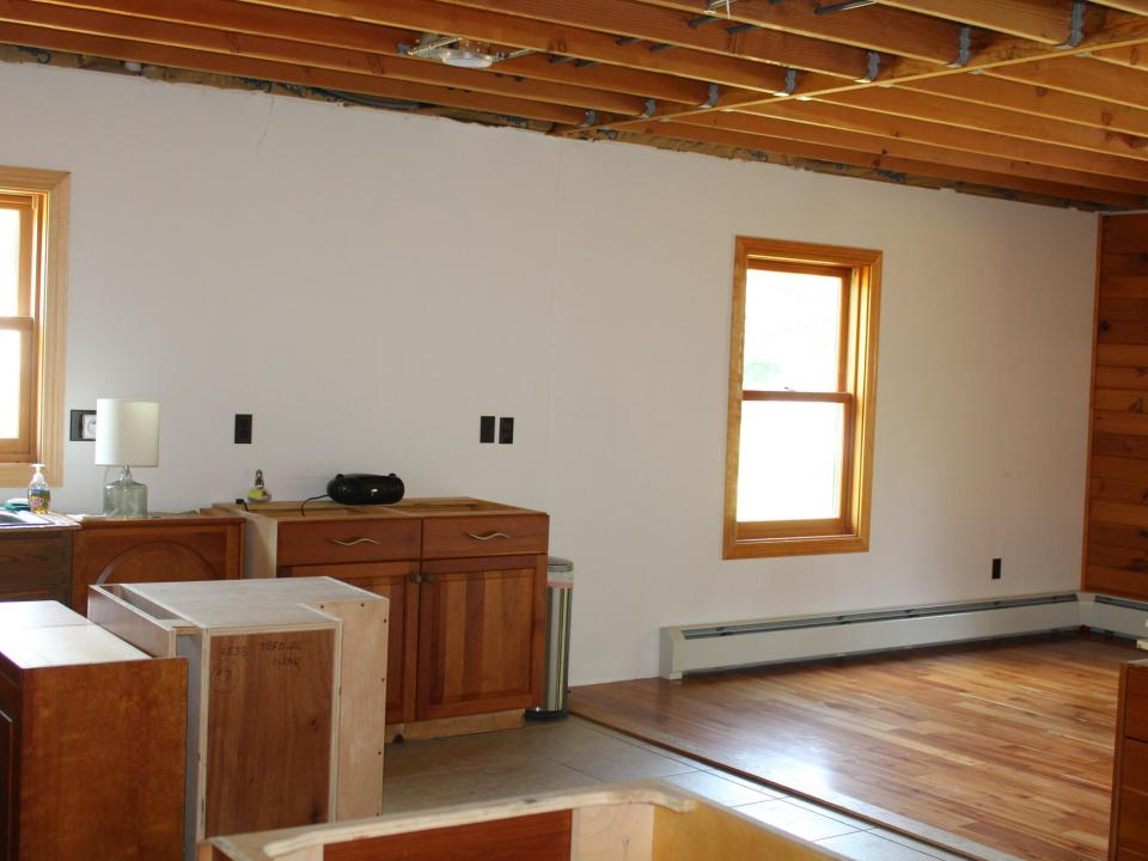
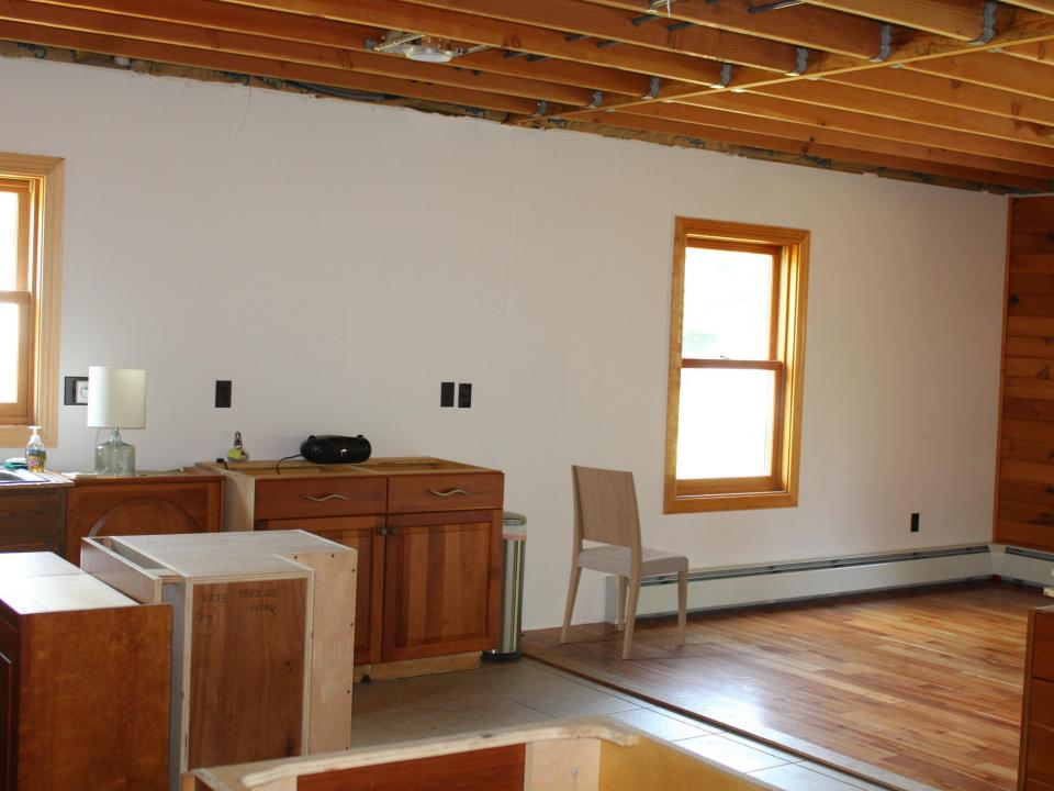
+ dining chair (627, 555)
